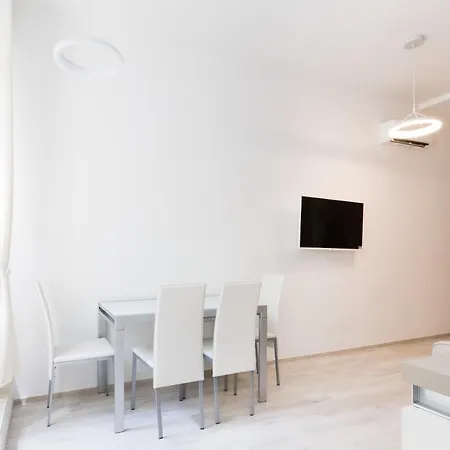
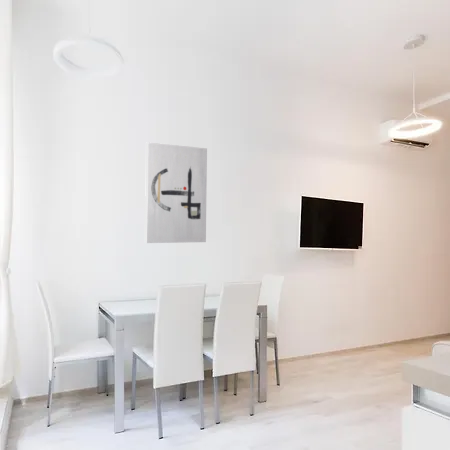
+ wall art (176, 194)
